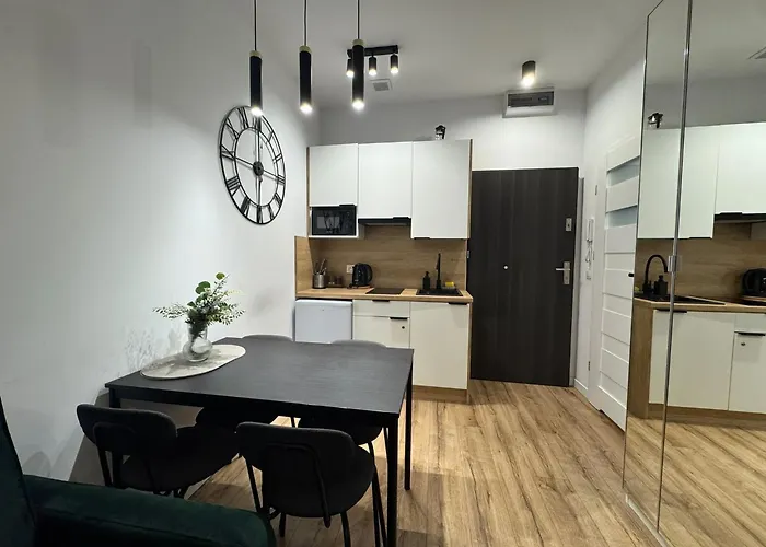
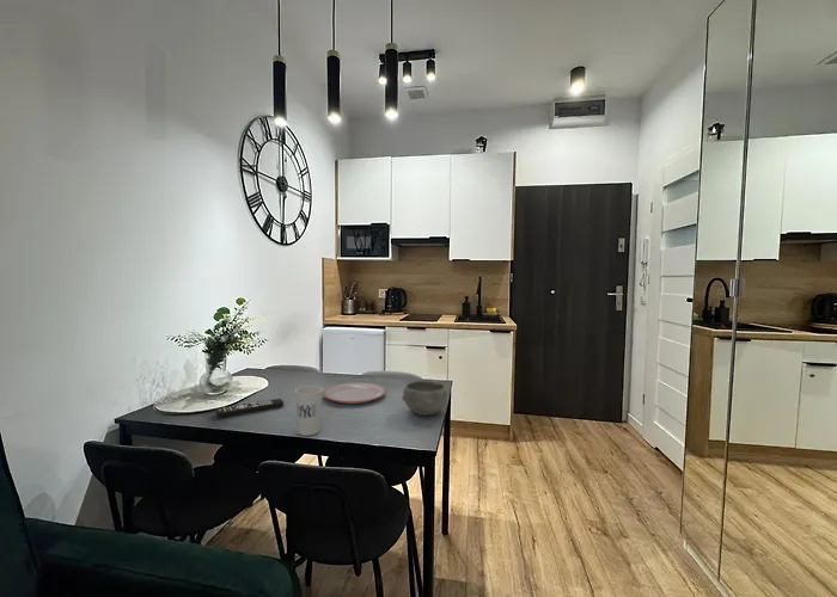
+ remote control (250, 407)
+ bowl (424, 399)
+ cup (308, 410)
+ plate (354, 393)
